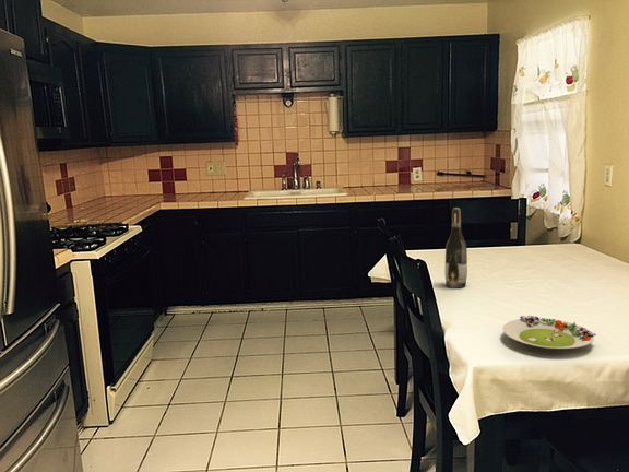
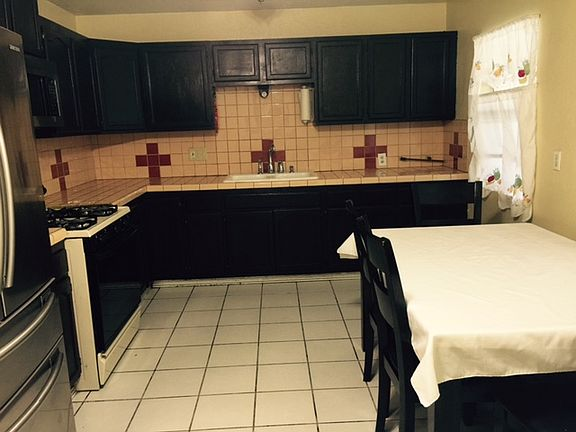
- wine bottle (455, 247)
- salad plate (546, 333)
